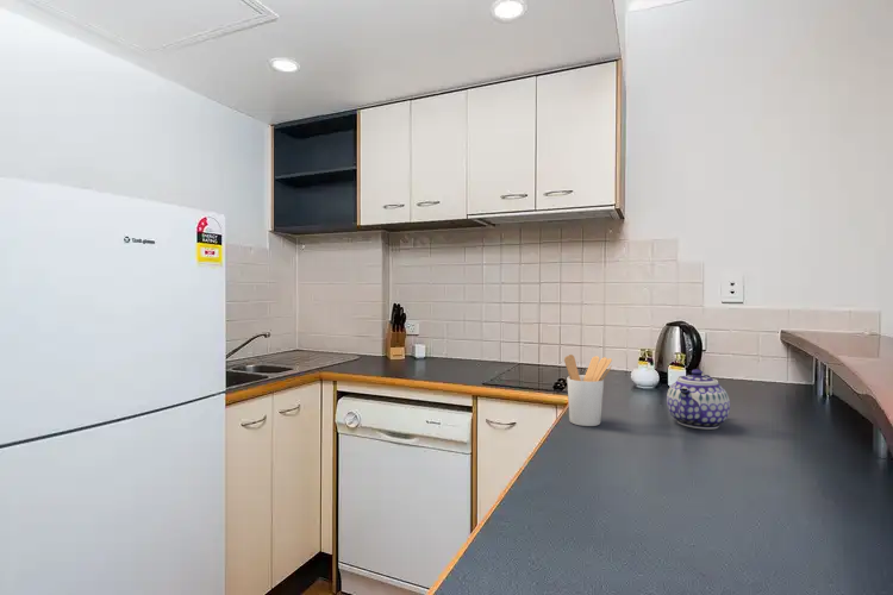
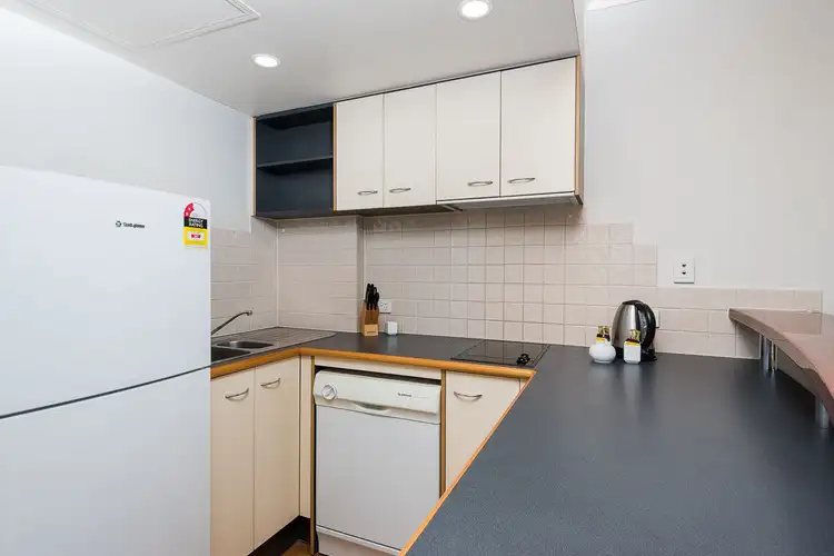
- teapot (697, 396)
- utensil holder (589, 388)
